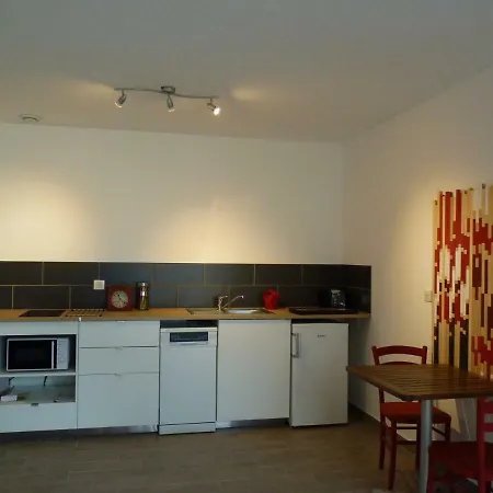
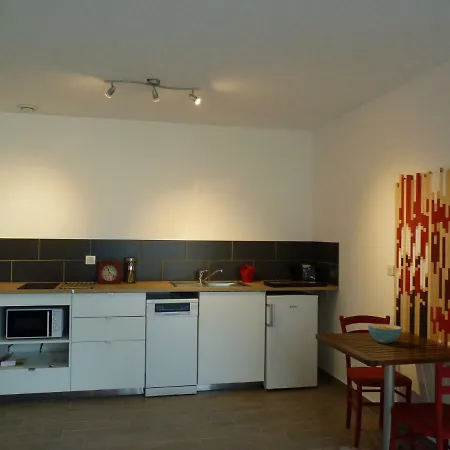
+ cereal bowl (384, 334)
